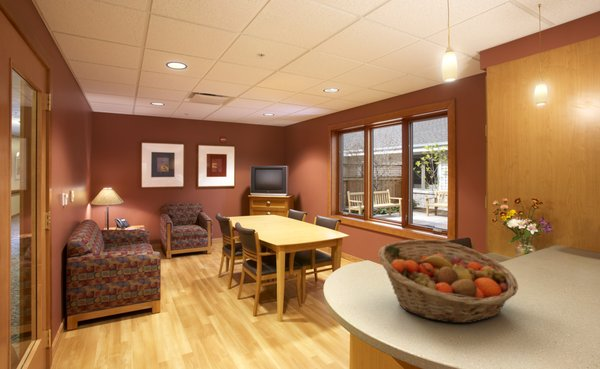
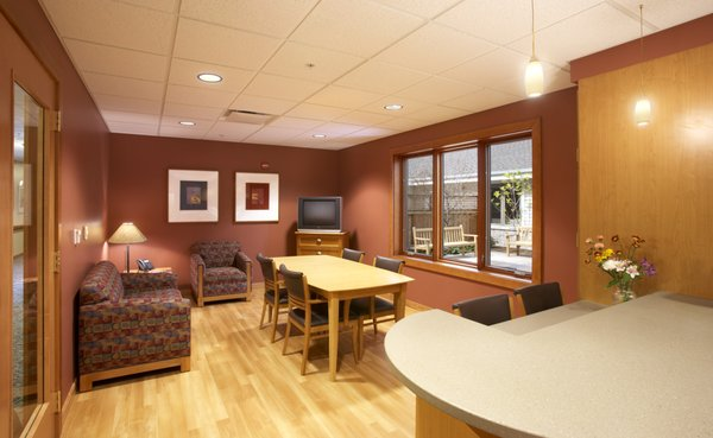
- fruit basket (444, 275)
